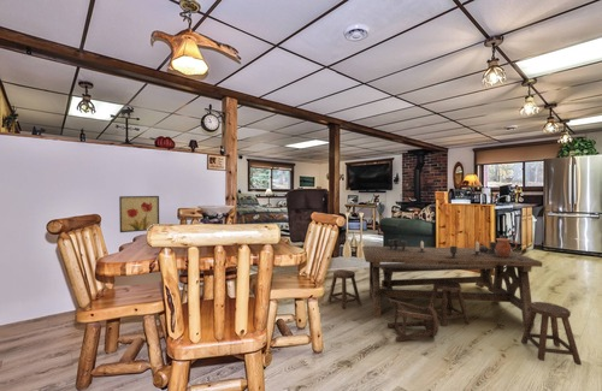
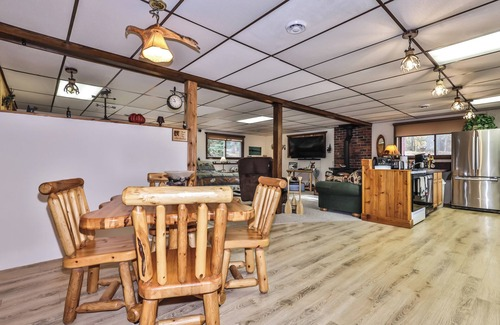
- dining table (420, 271)
- wall art (140, 213)
